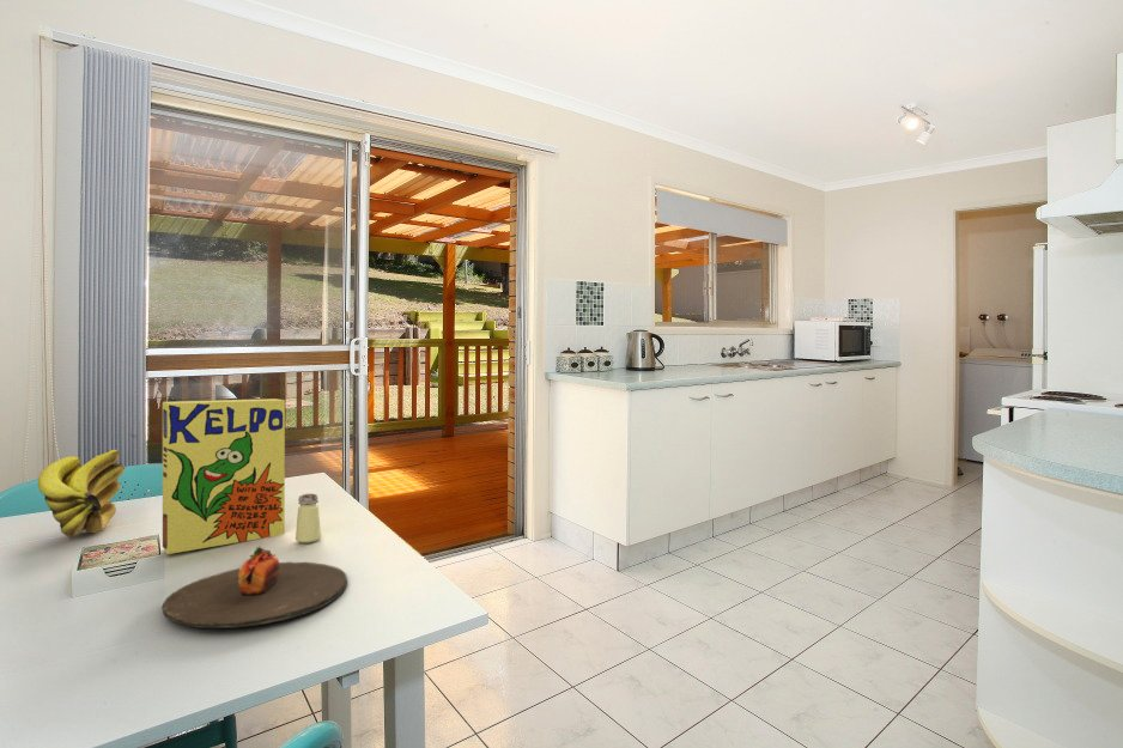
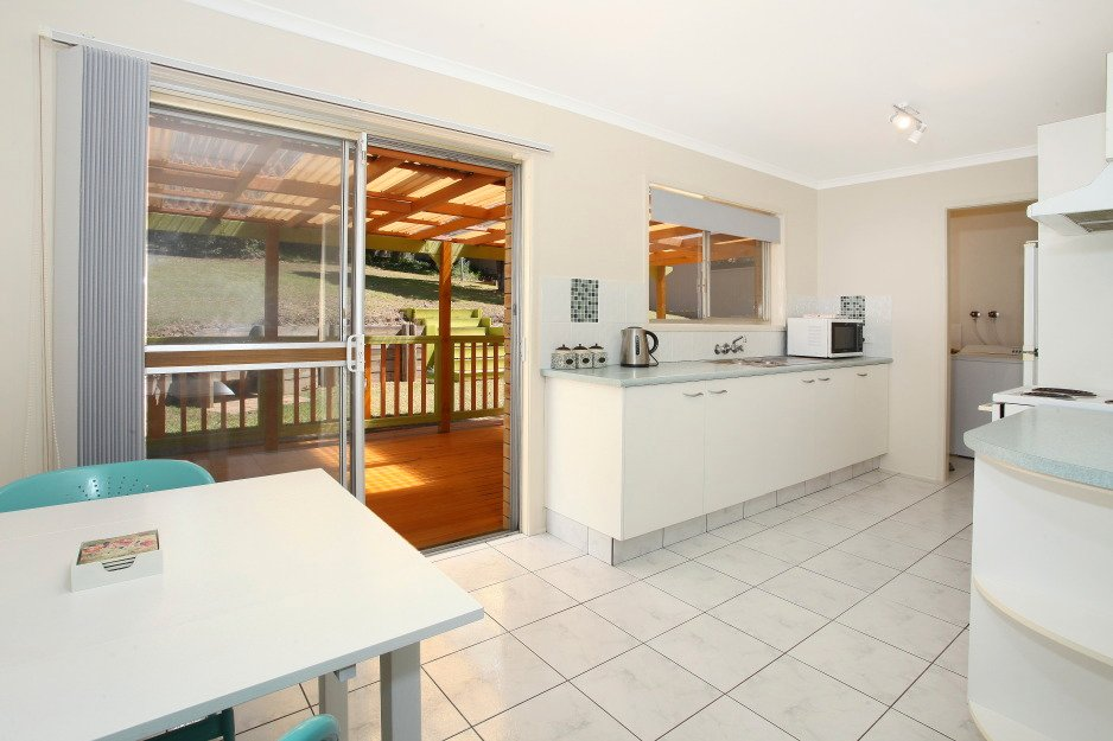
- banana (89, 493)
- cereal box (225, 470)
- plate (260, 570)
- saltshaker (308, 517)
